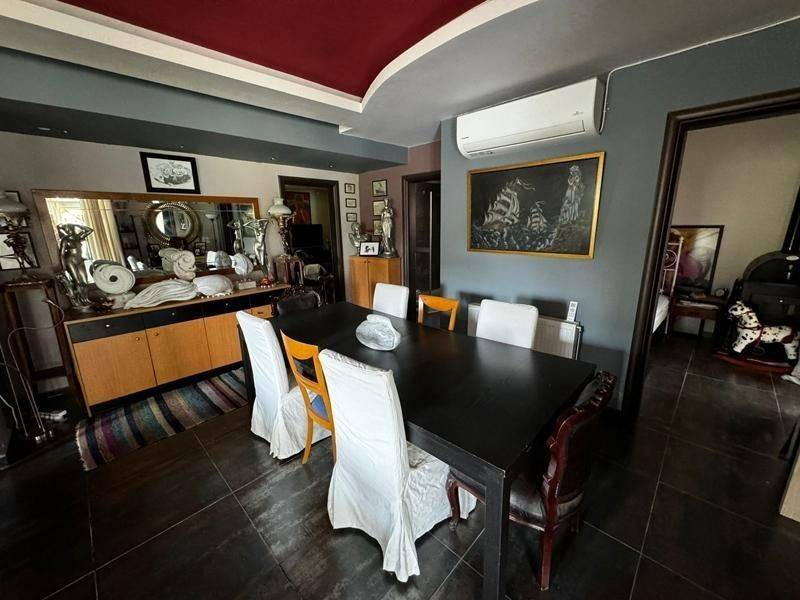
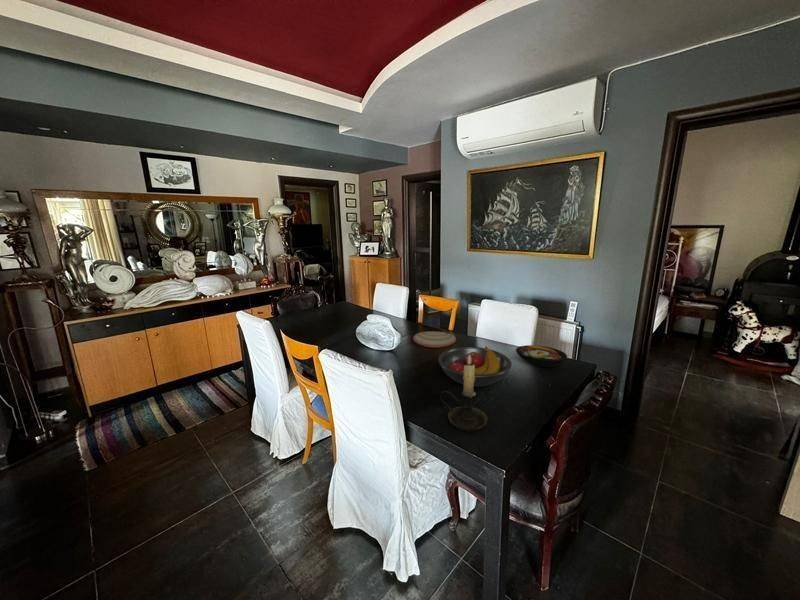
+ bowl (540, 357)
+ fruit bowl (475, 366)
+ candle holder (464, 386)
+ plate (434, 337)
